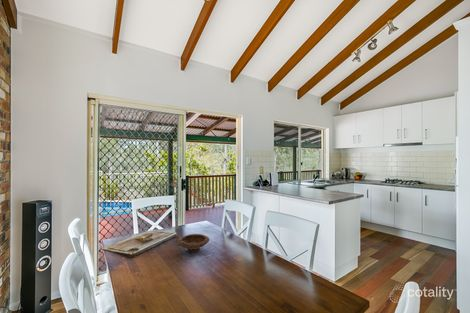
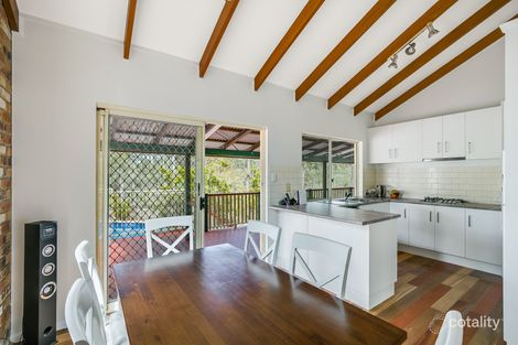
- cutting board (142, 238)
- bowl (193, 244)
